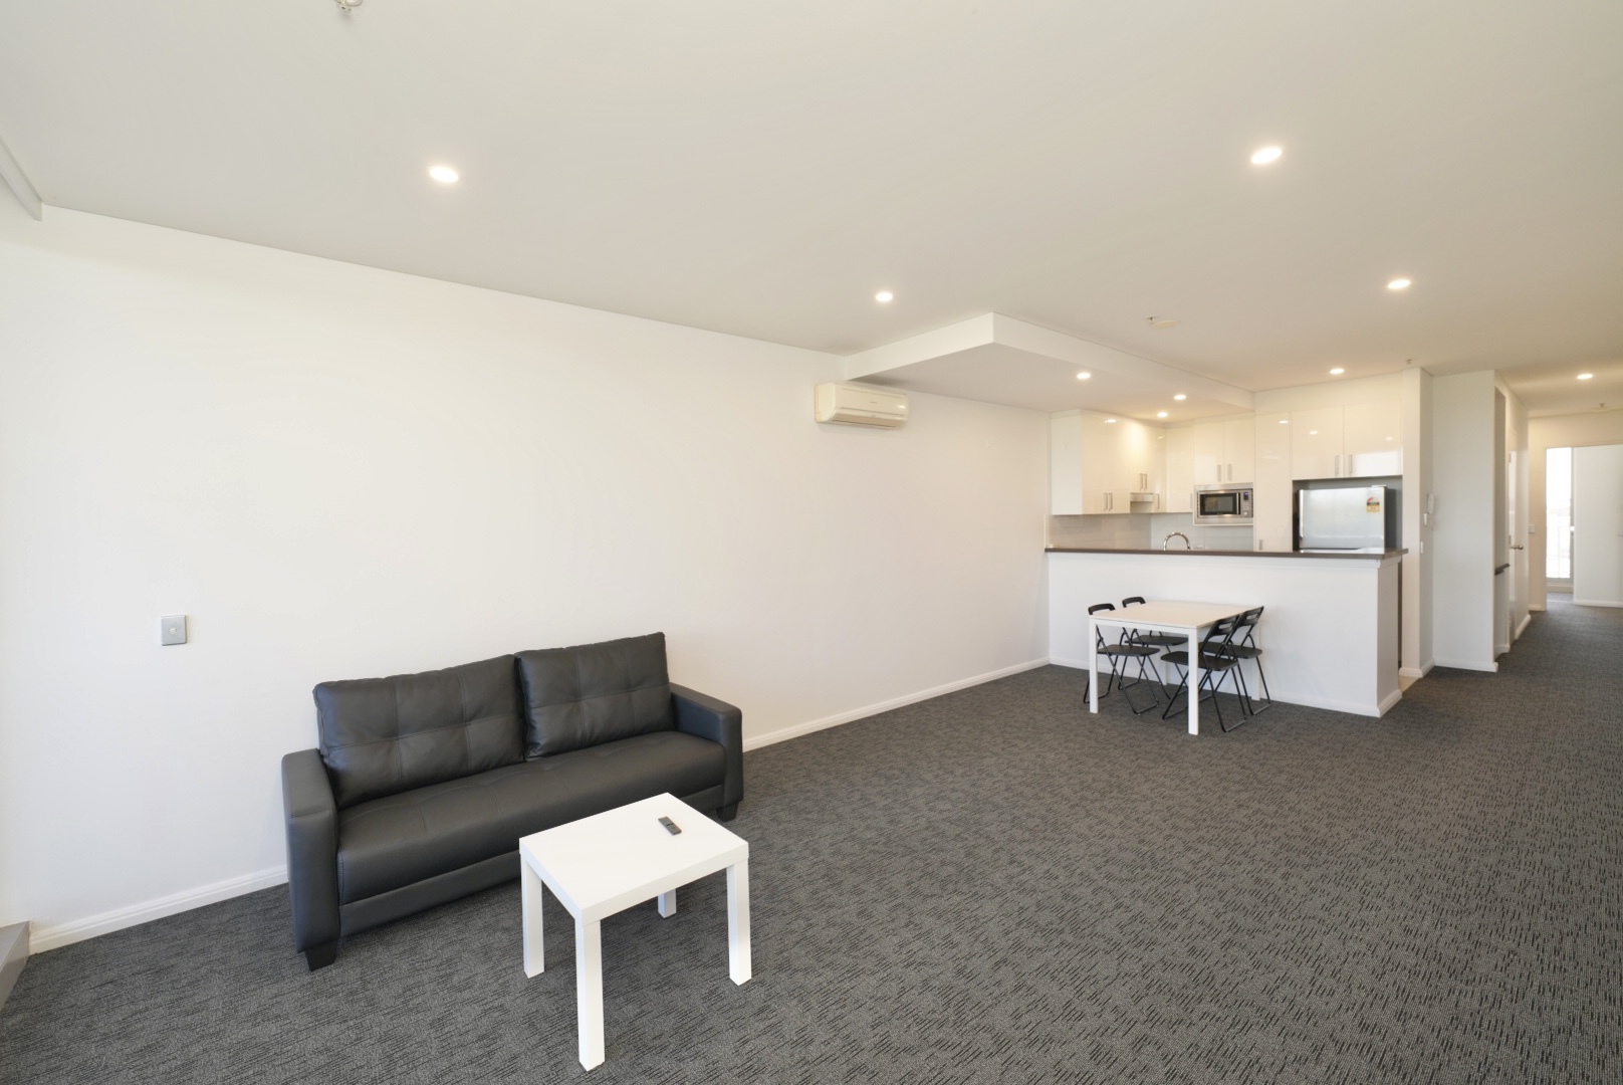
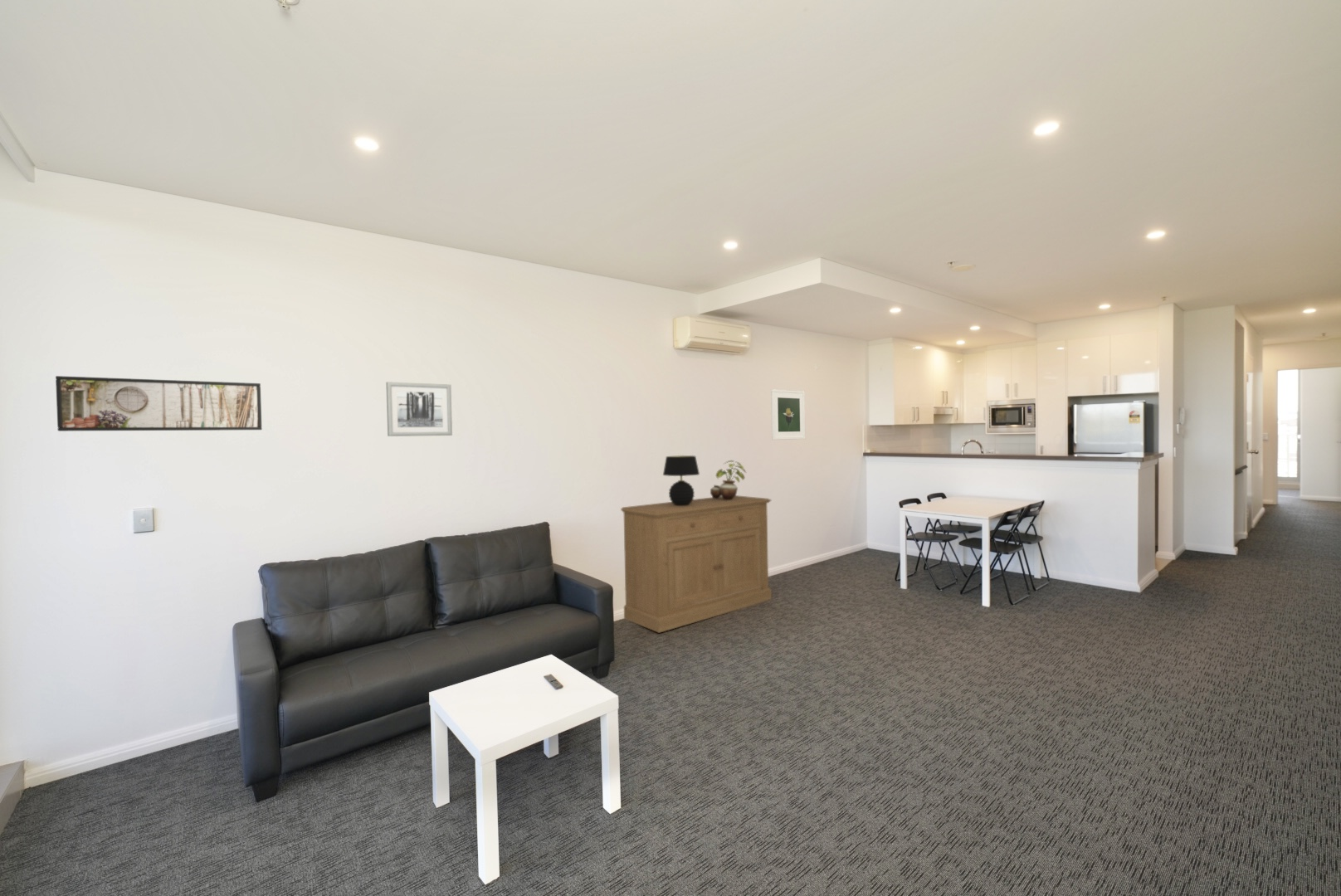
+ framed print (788, 415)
+ wall art (420, 409)
+ potted plant (729, 480)
+ sideboard (700, 556)
+ table lamp (681, 480)
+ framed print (167, 405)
